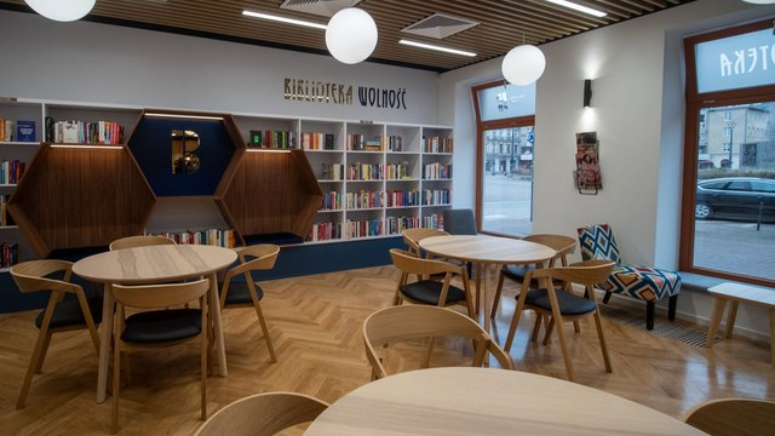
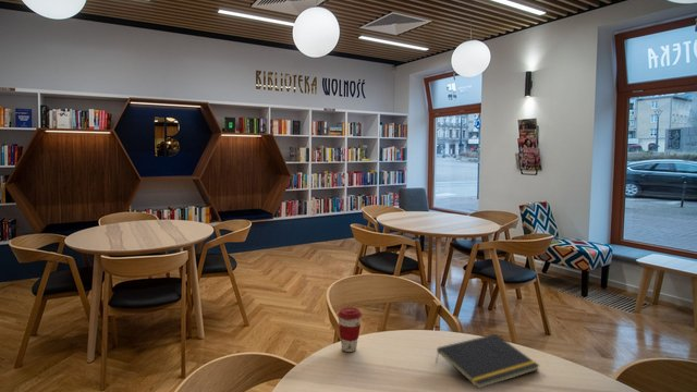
+ notepad (487, 358)
+ coffee cup (348, 329)
